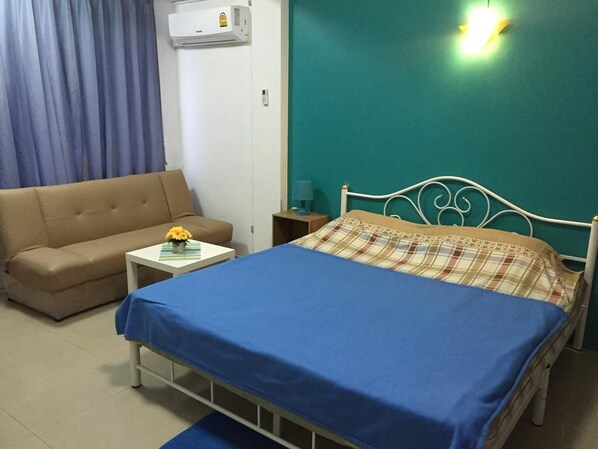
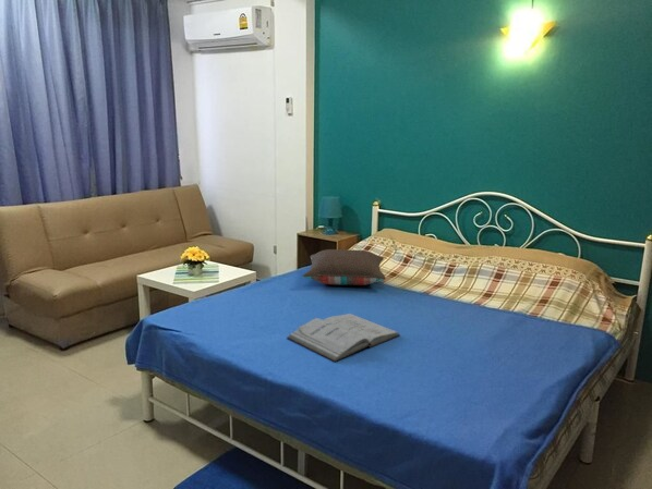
+ book (343, 331)
+ pillow (345, 266)
